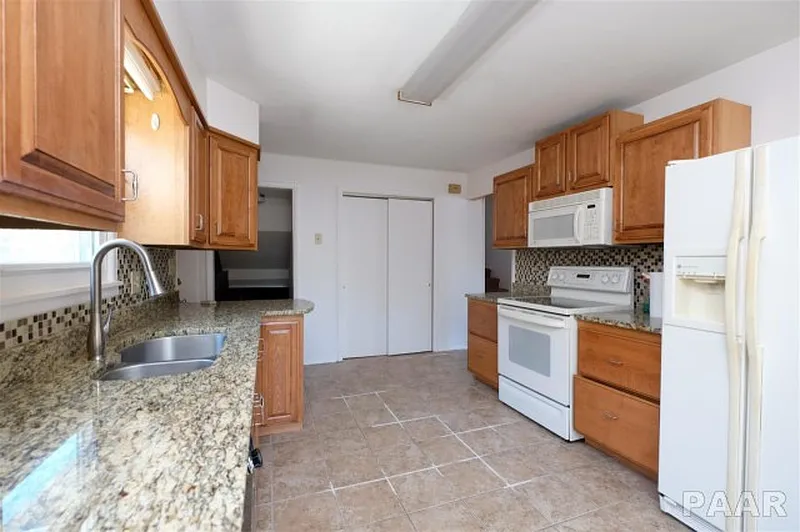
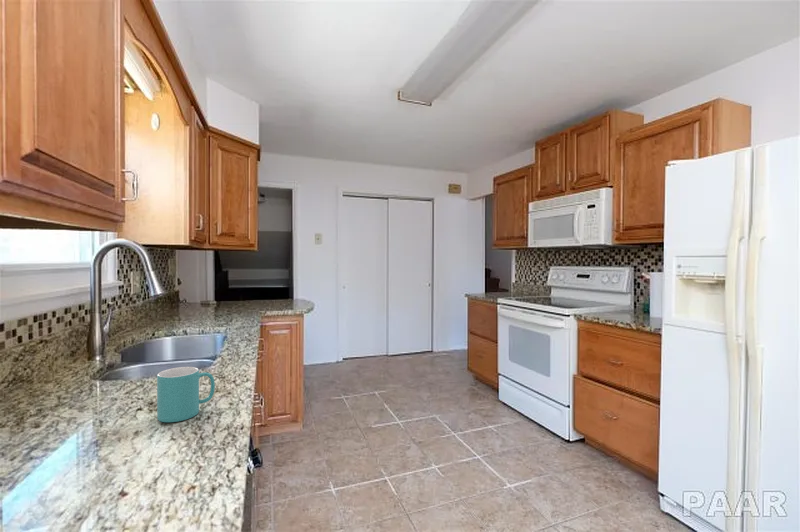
+ mug (187, 391)
